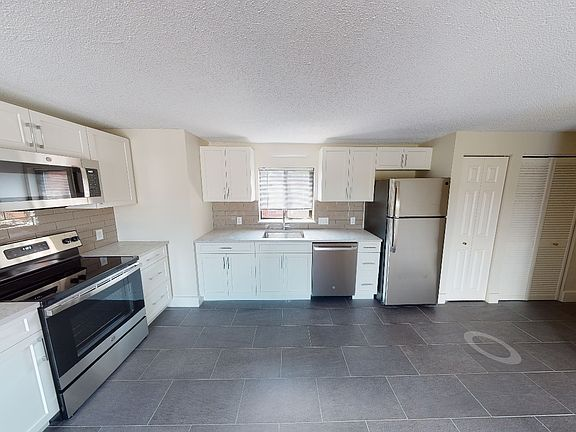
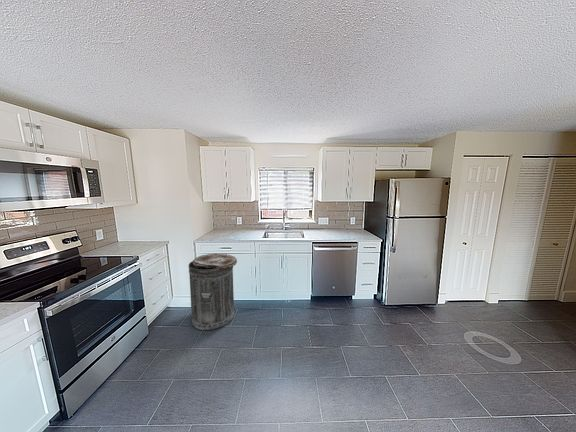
+ trash can lid (214, 288)
